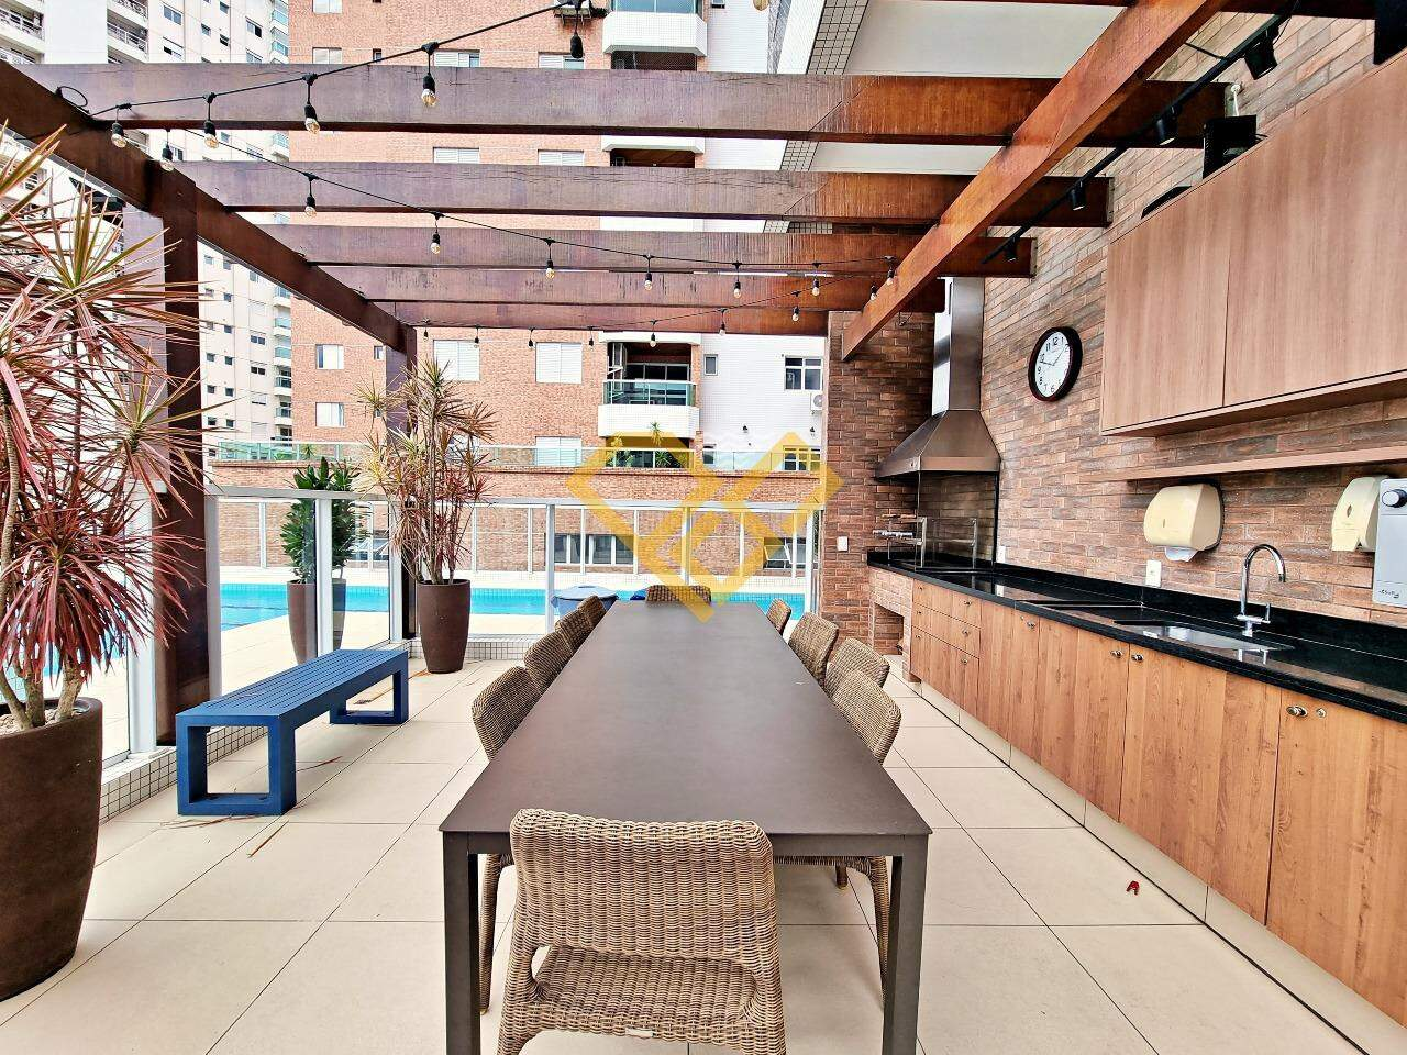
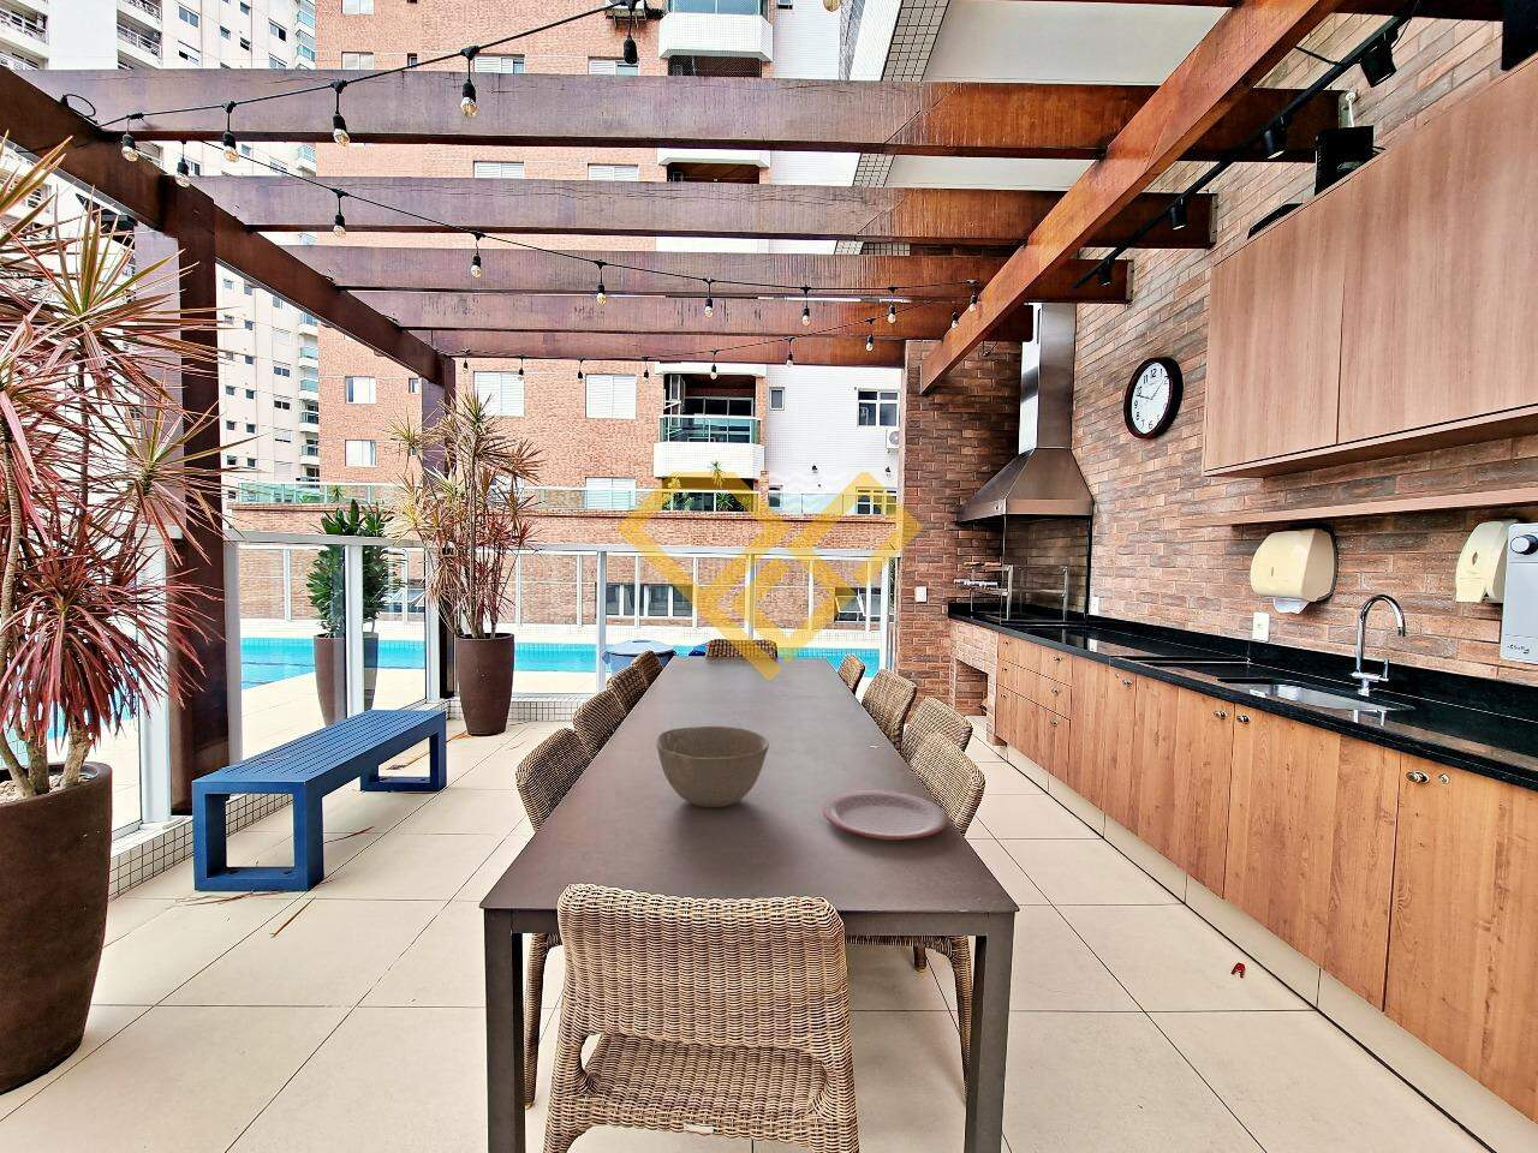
+ bowl (712, 769)
+ plate (883, 815)
